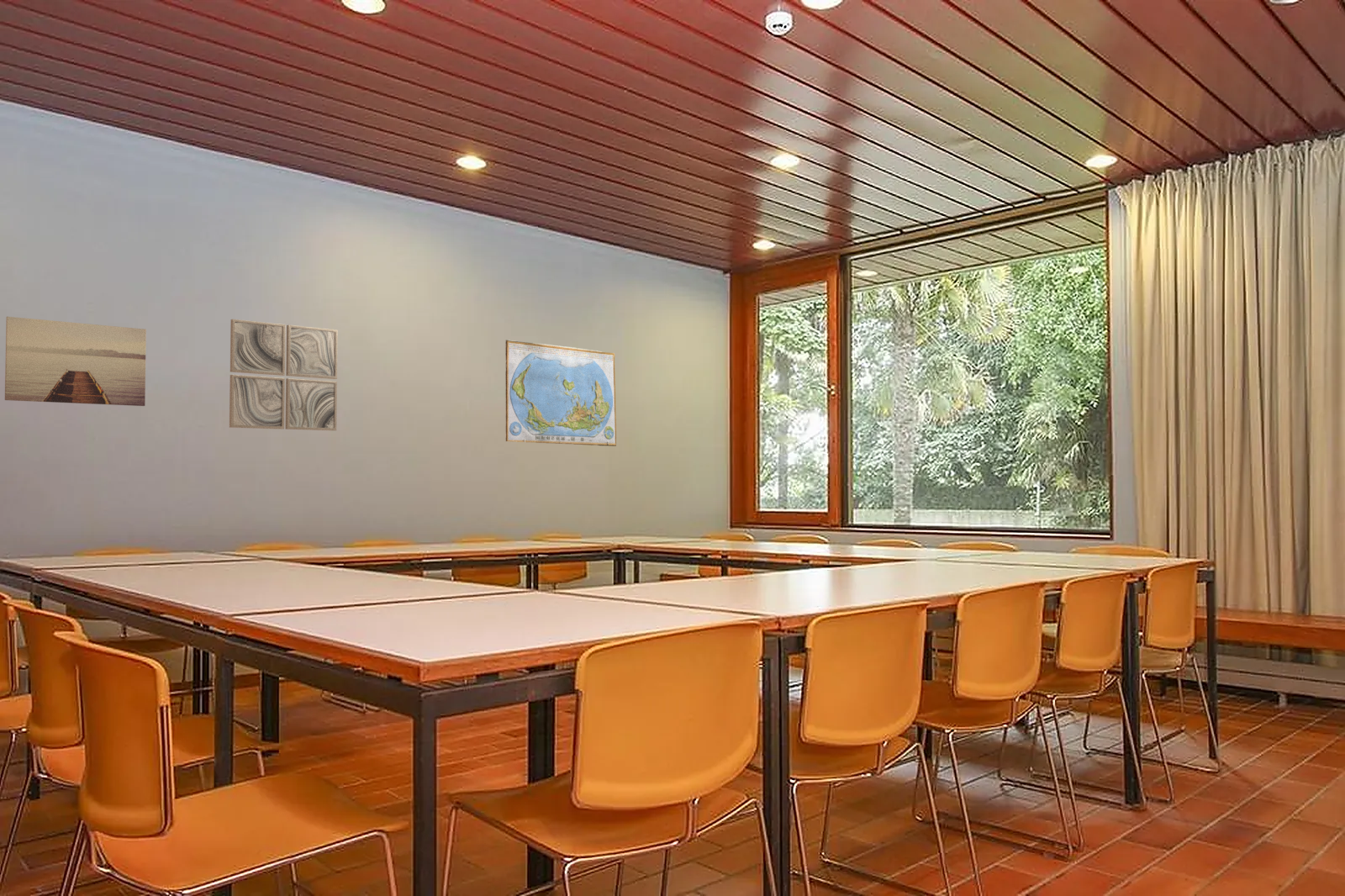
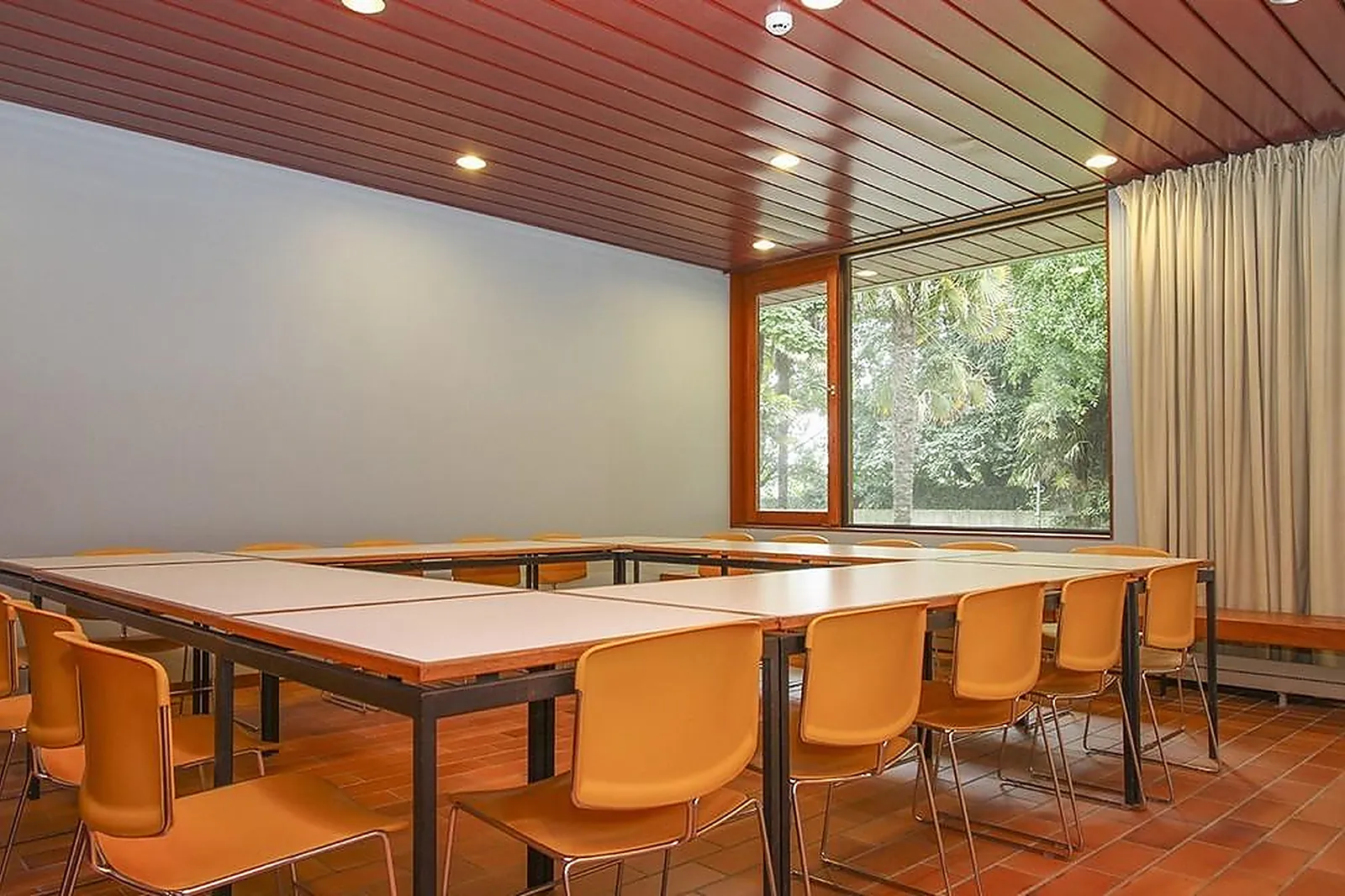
- wall art (78, 363)
- wall art (286, 375)
- world map (563, 395)
